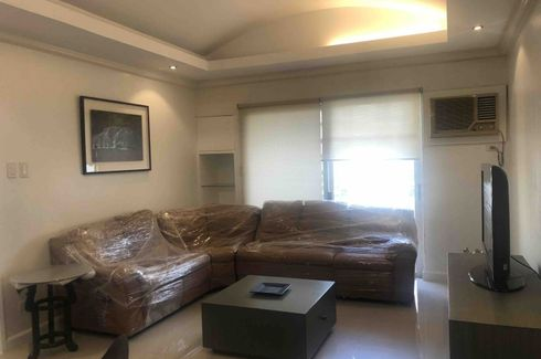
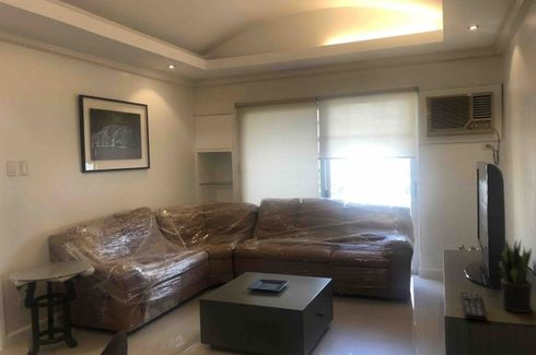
+ potted plant (514, 273)
+ remote control (471, 304)
